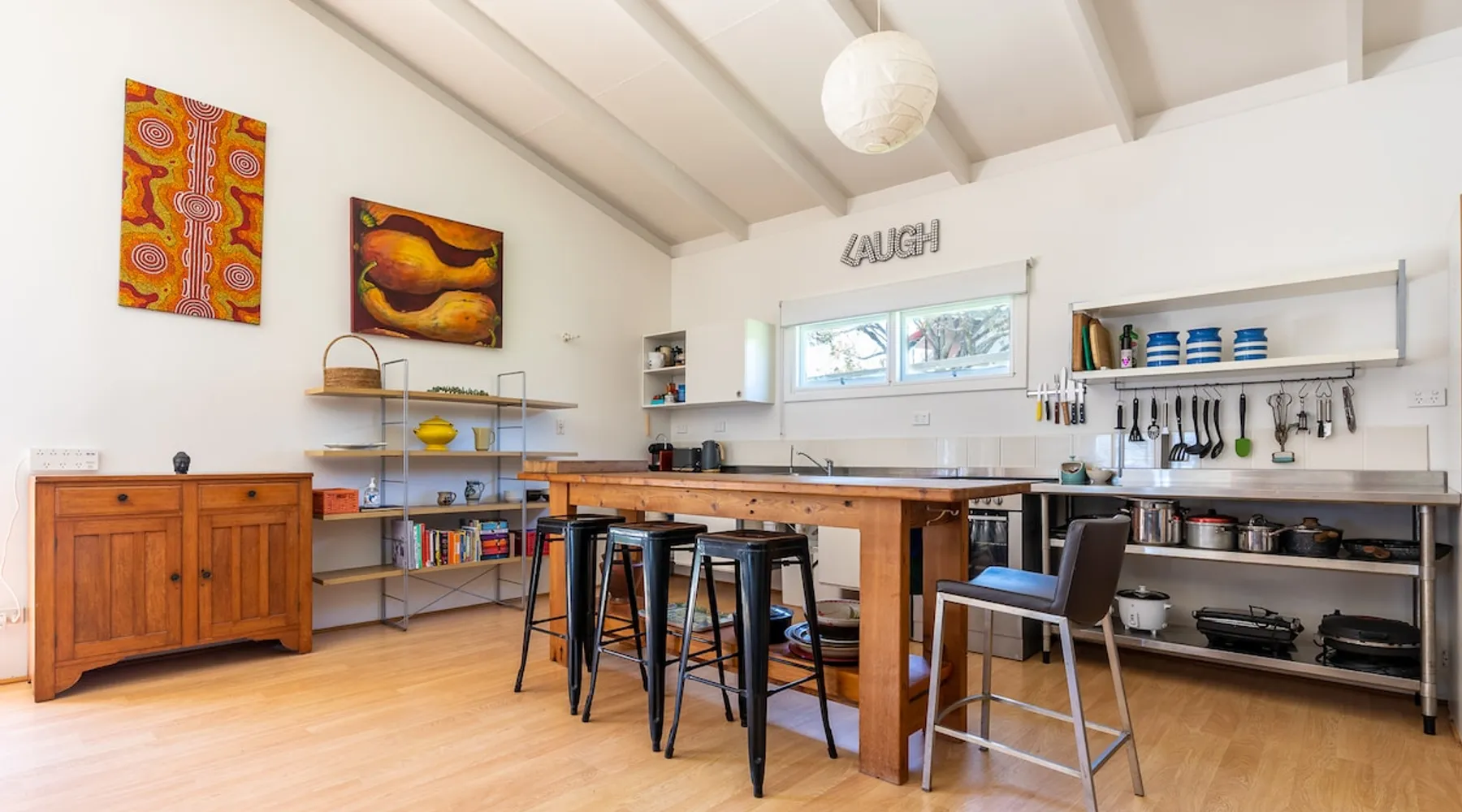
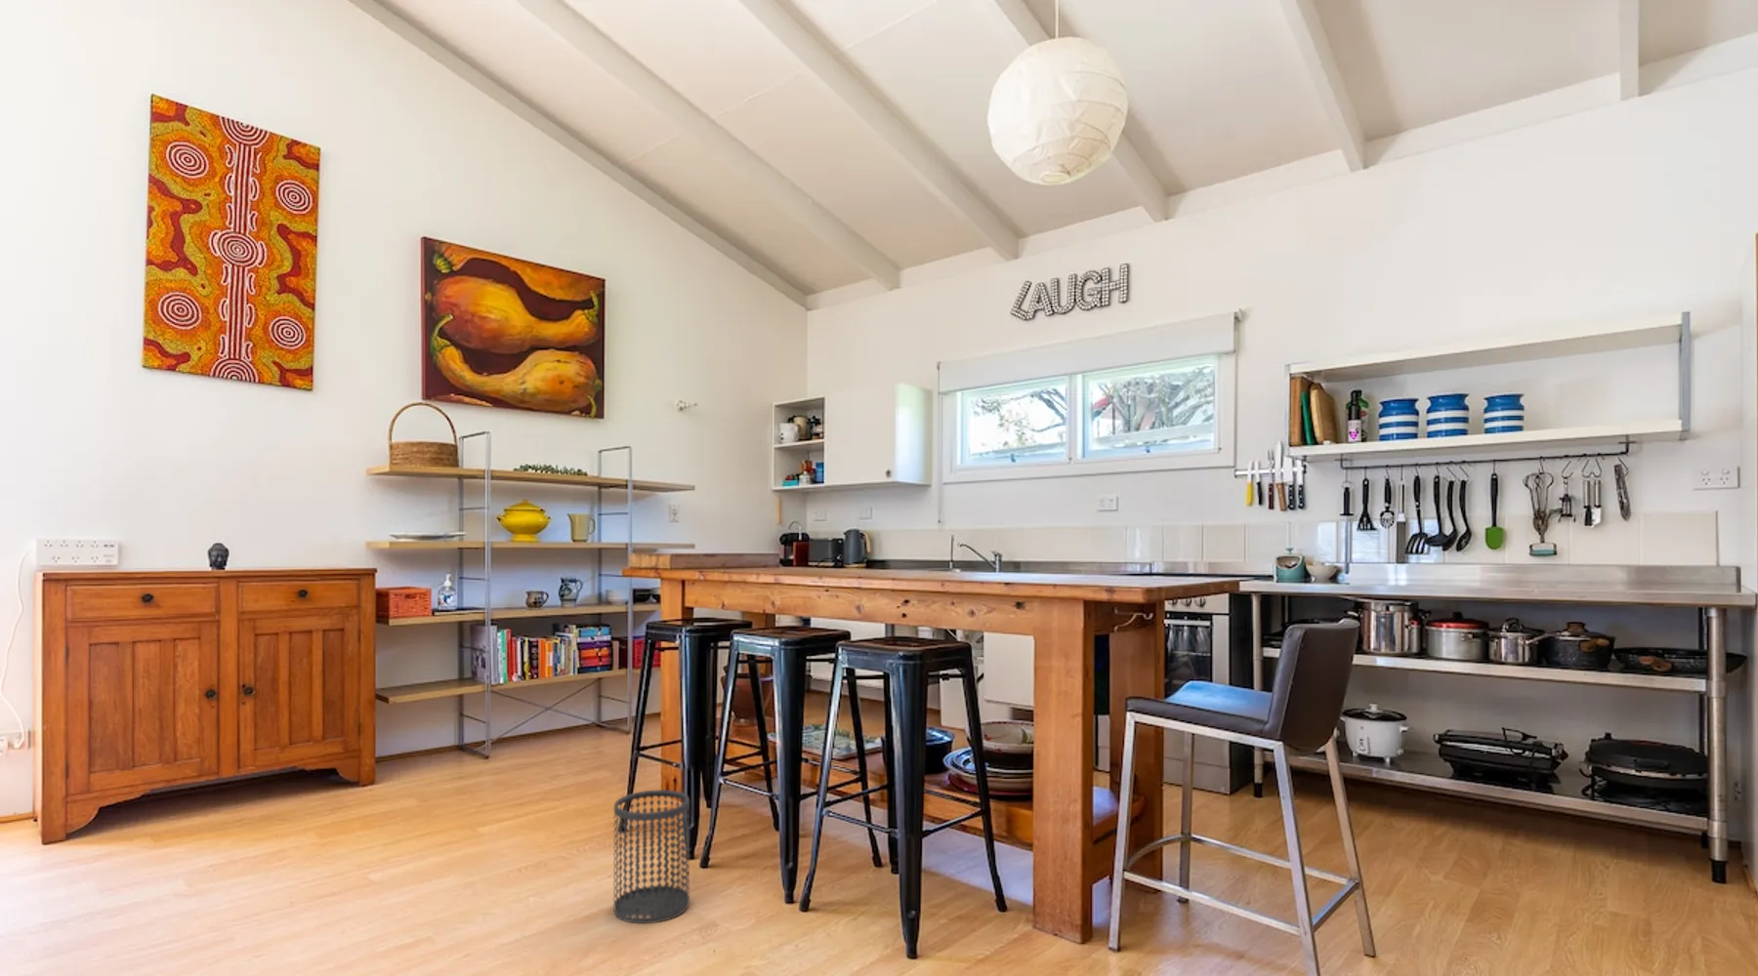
+ wastebasket (652, 853)
